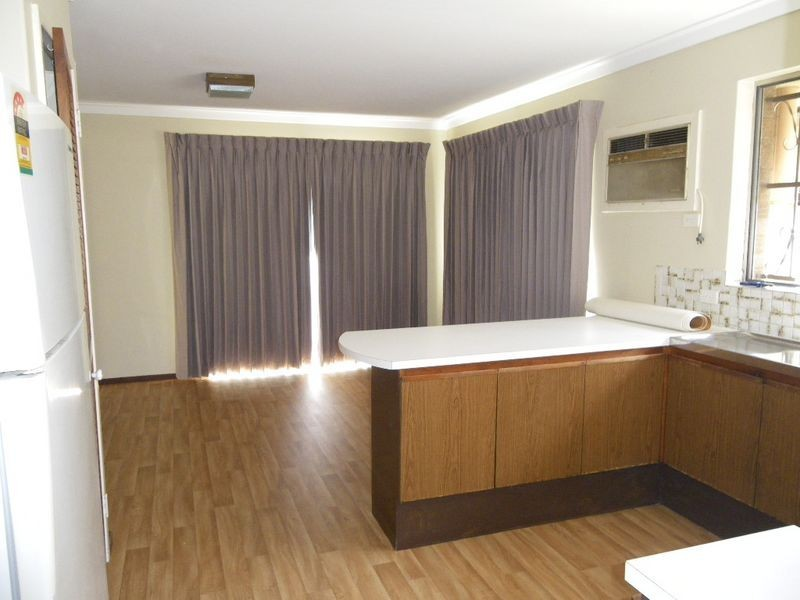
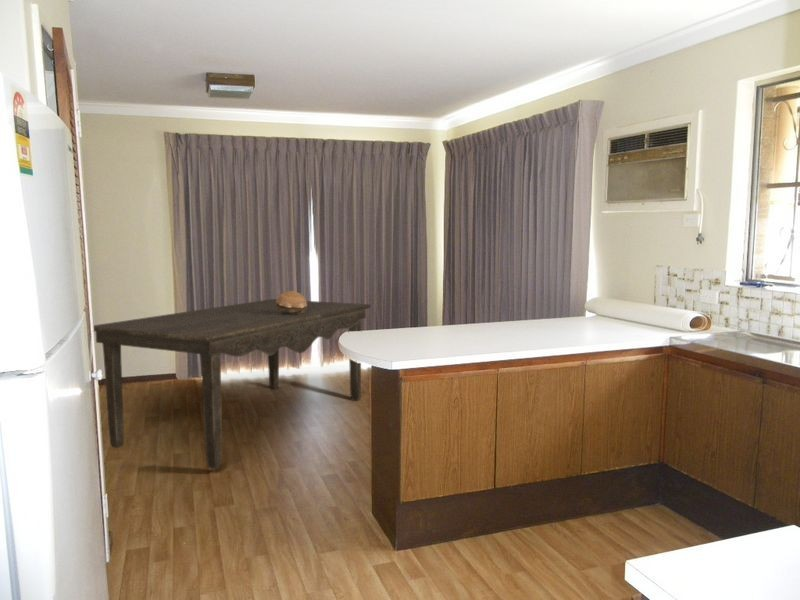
+ dining table (243, 355)
+ decorative bowl (291, 302)
